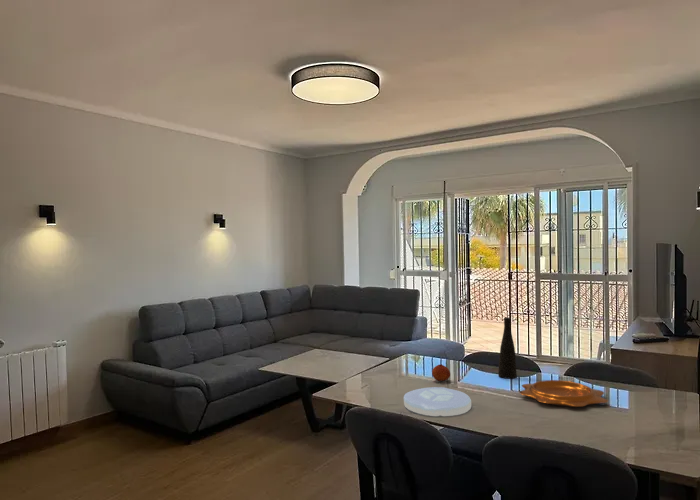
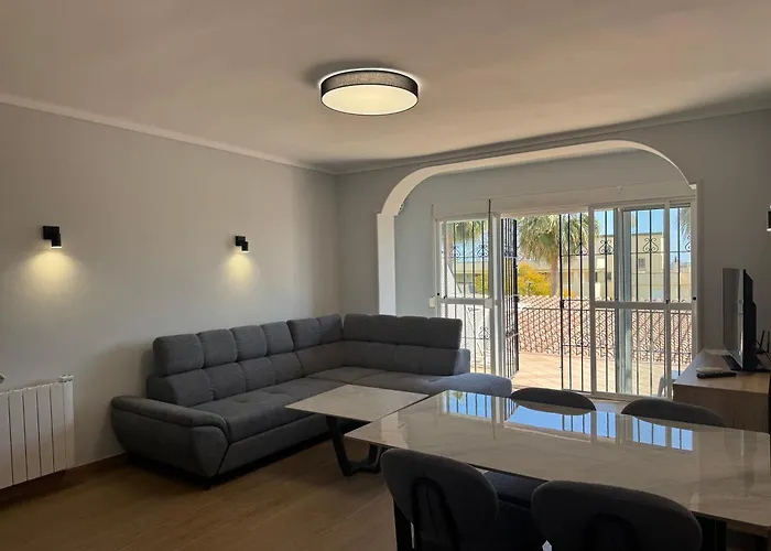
- decorative bowl (562, 392)
- plate (437, 398)
- vase (507, 347)
- fruit (441, 372)
